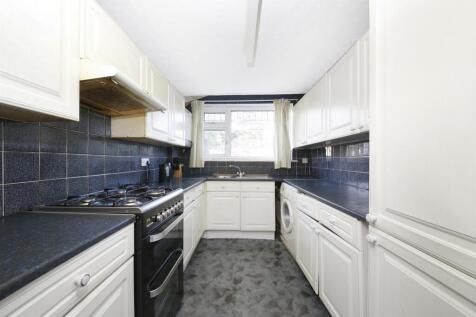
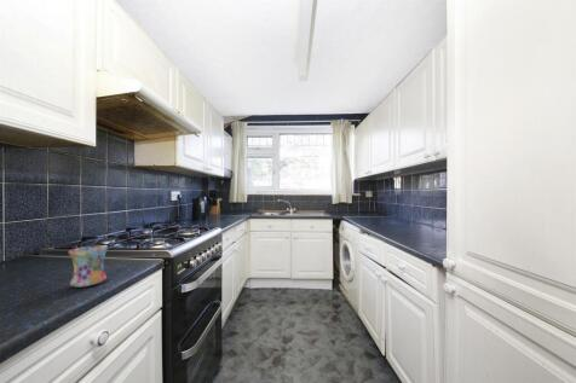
+ mug (88, 265)
